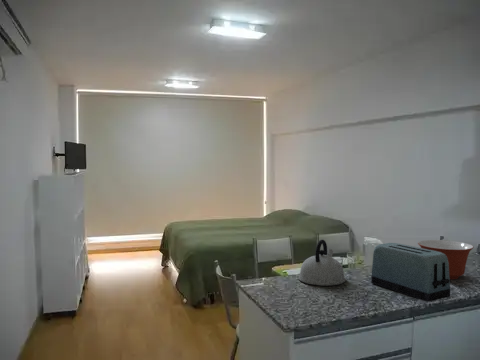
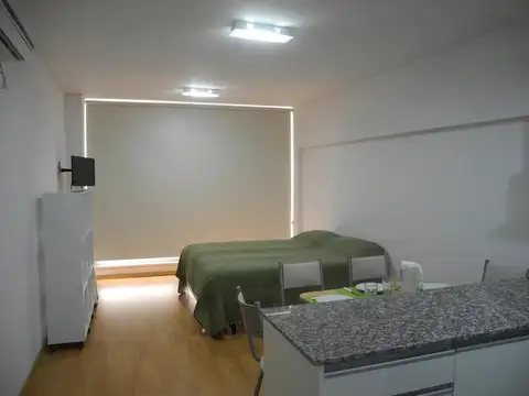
- toaster (409, 269)
- kettle (322, 259)
- mixing bowl (447, 258)
